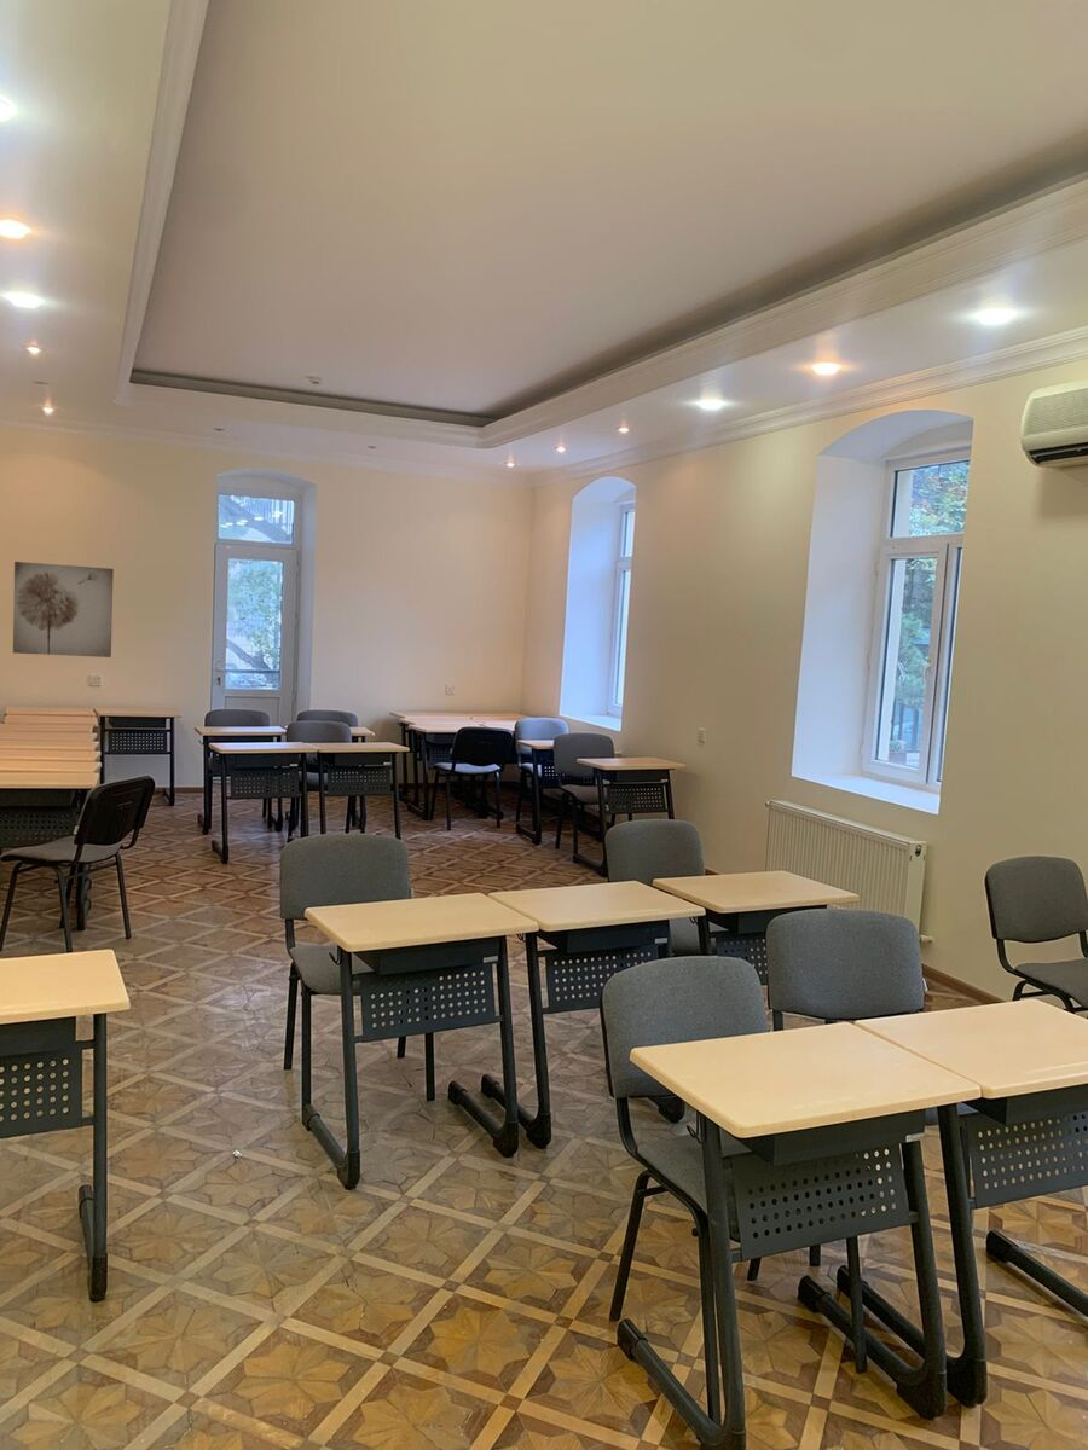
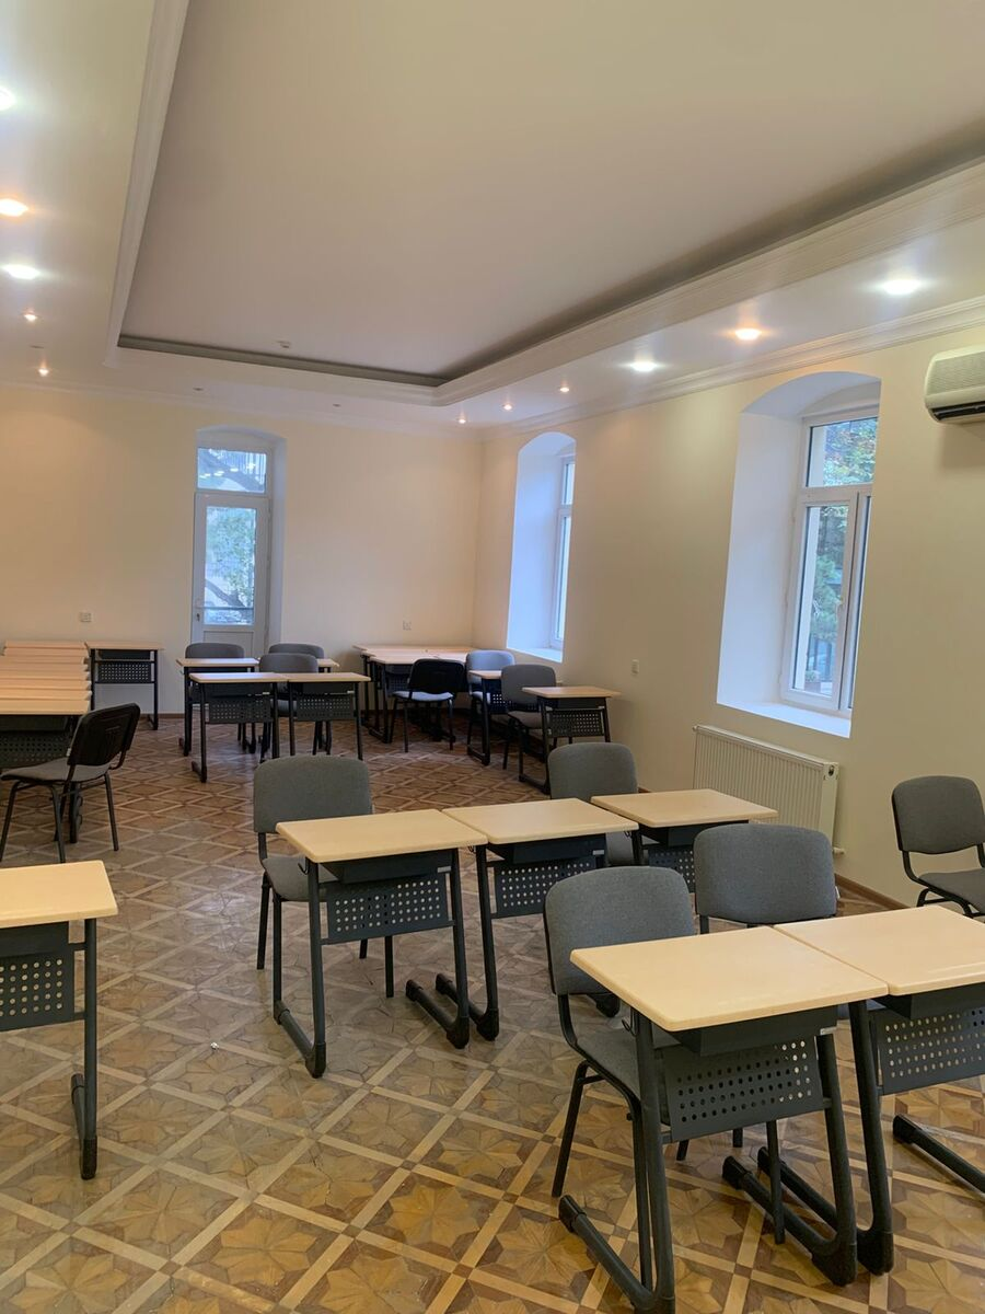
- wall art (63, 610)
